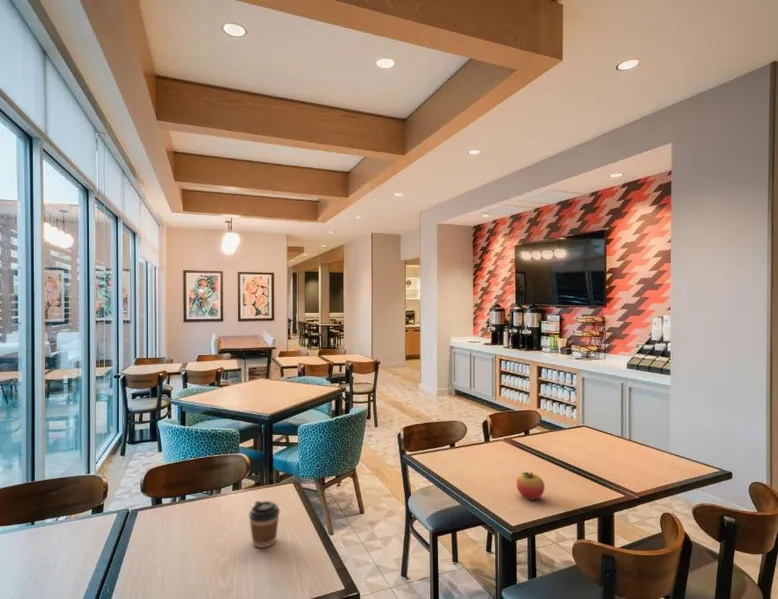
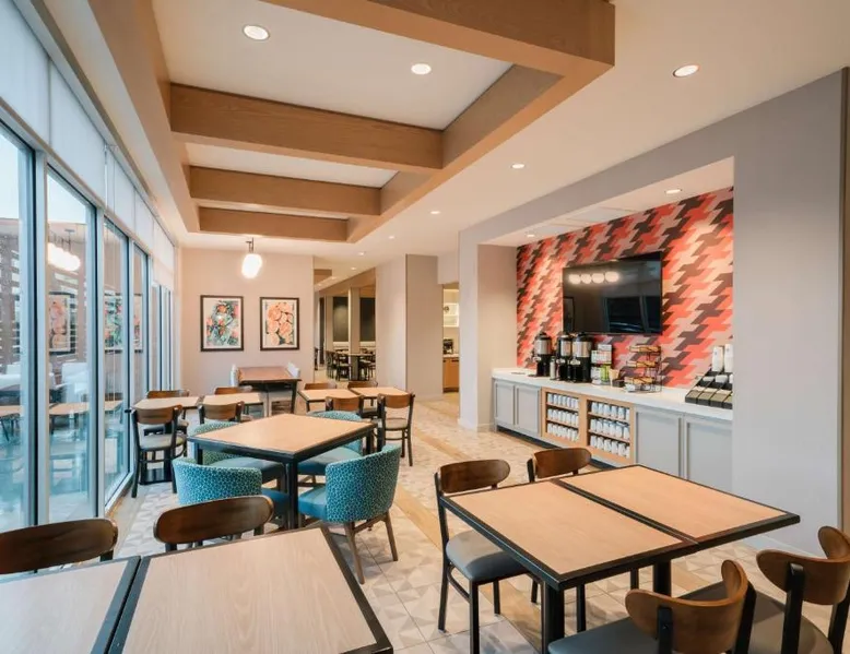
- fruit (530, 483)
- coffee cup (264, 522)
